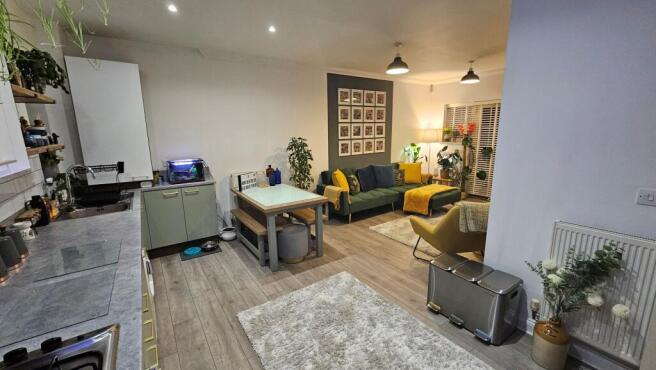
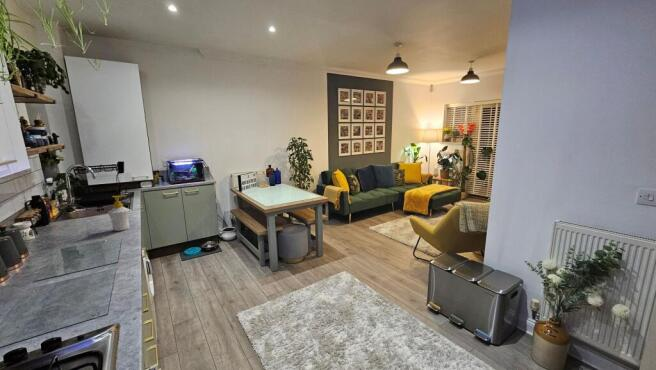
+ soap bottle (119, 212)
